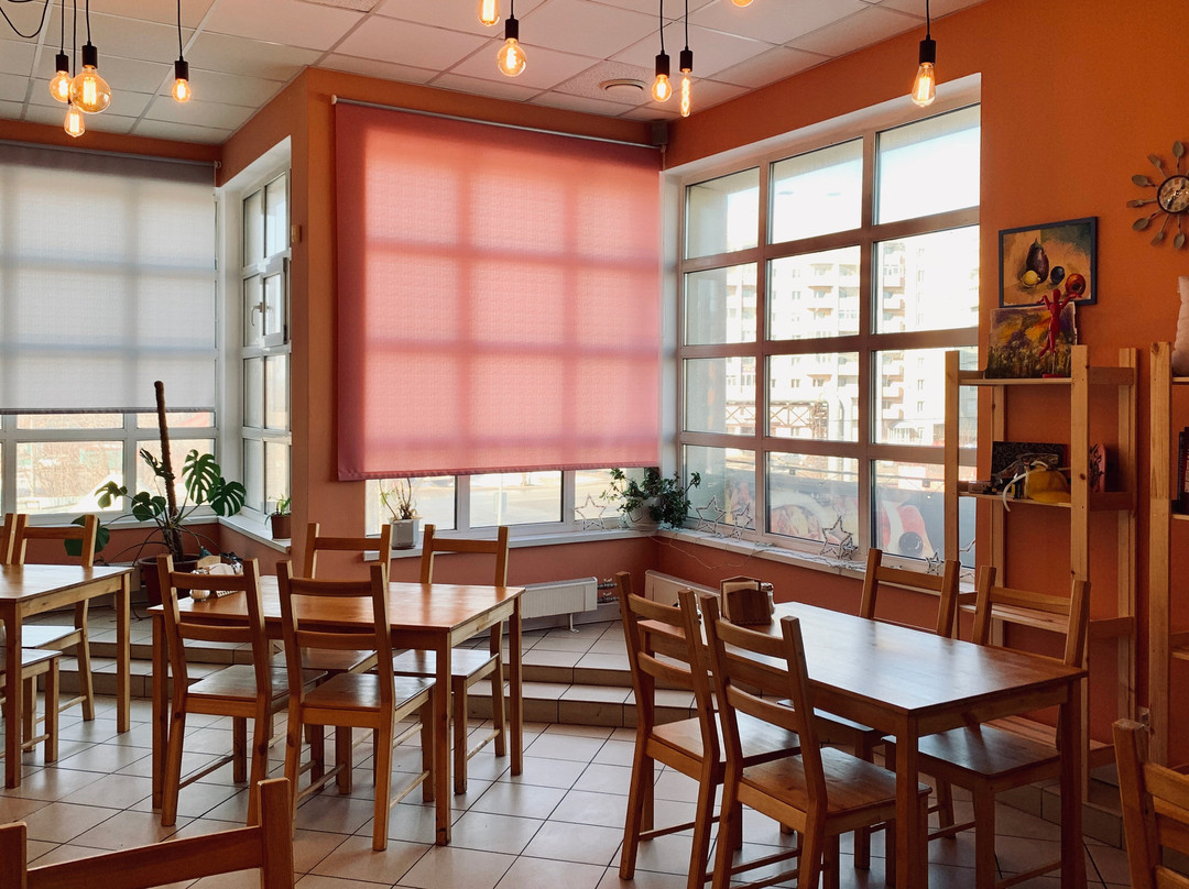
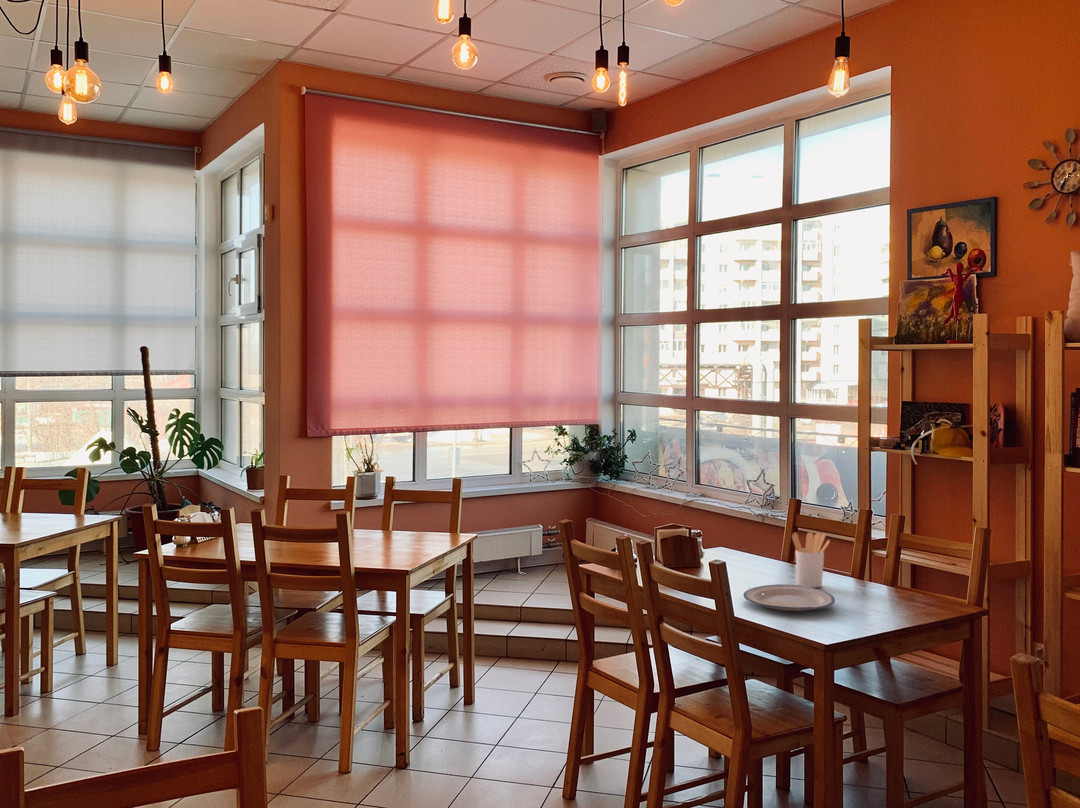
+ plate (788, 599)
+ utensil holder (811, 558)
